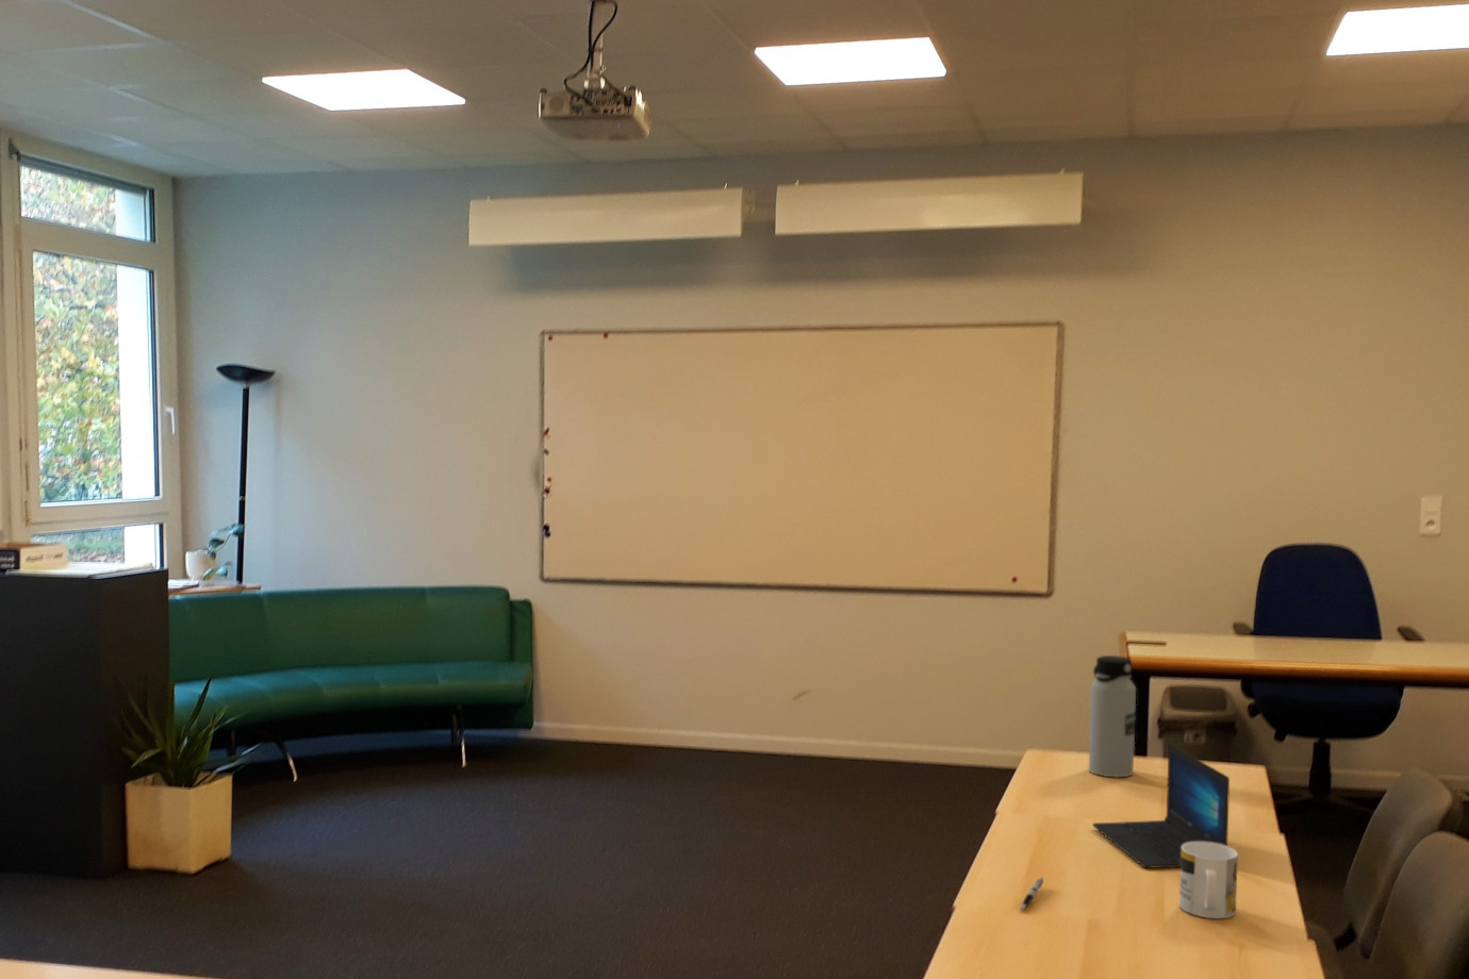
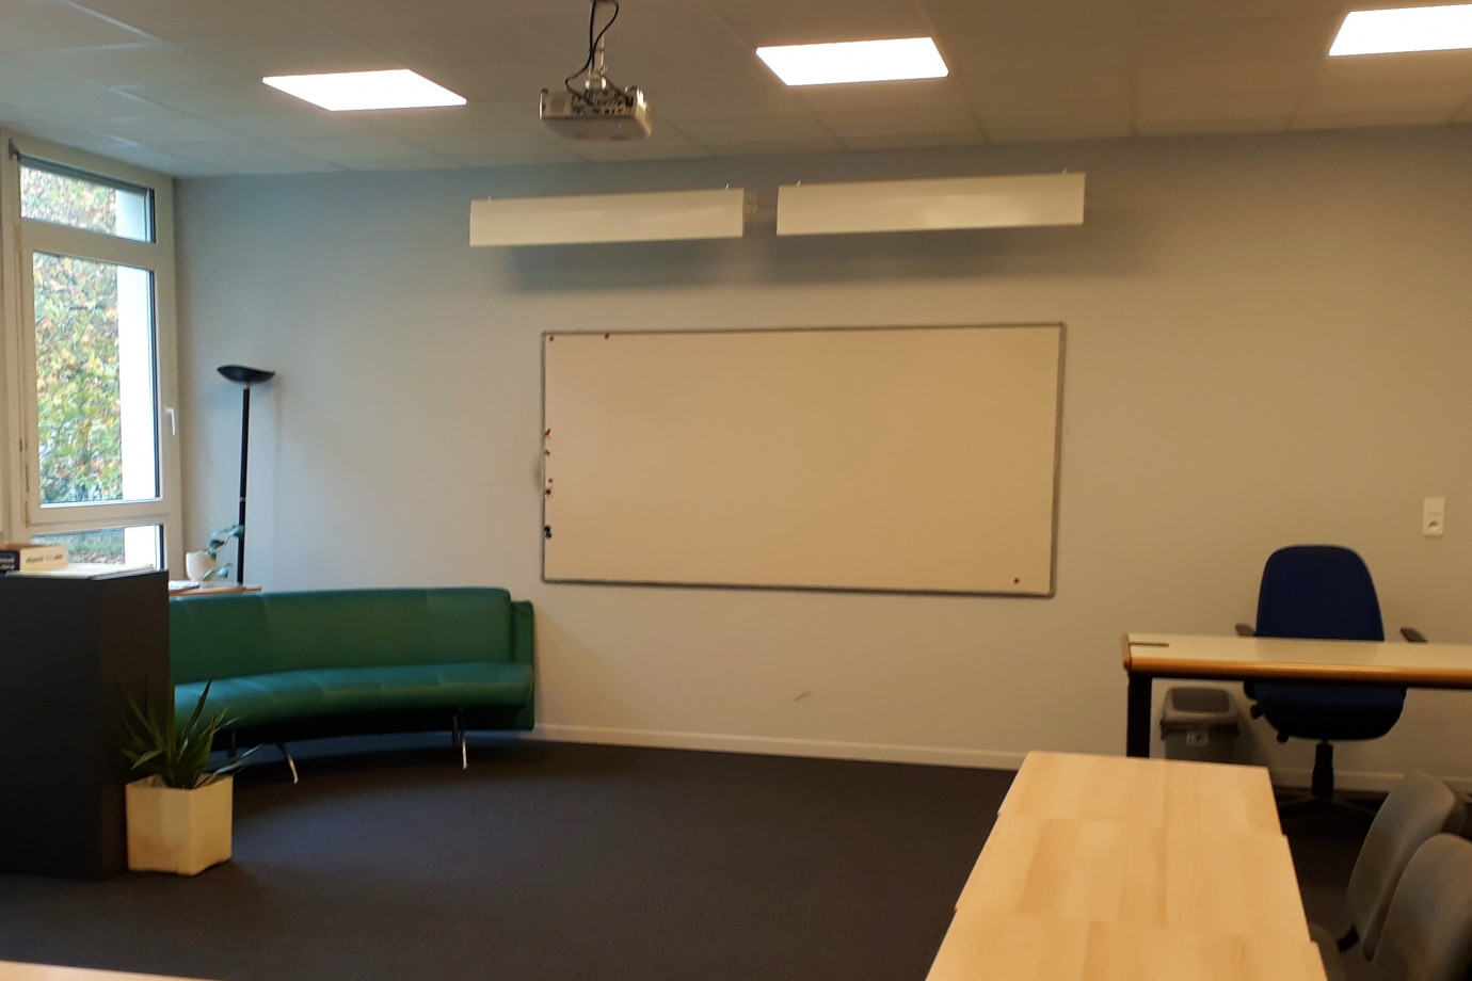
- pen (1032, 893)
- water bottle (1113, 713)
- mug (1207, 882)
- laptop (1166, 802)
